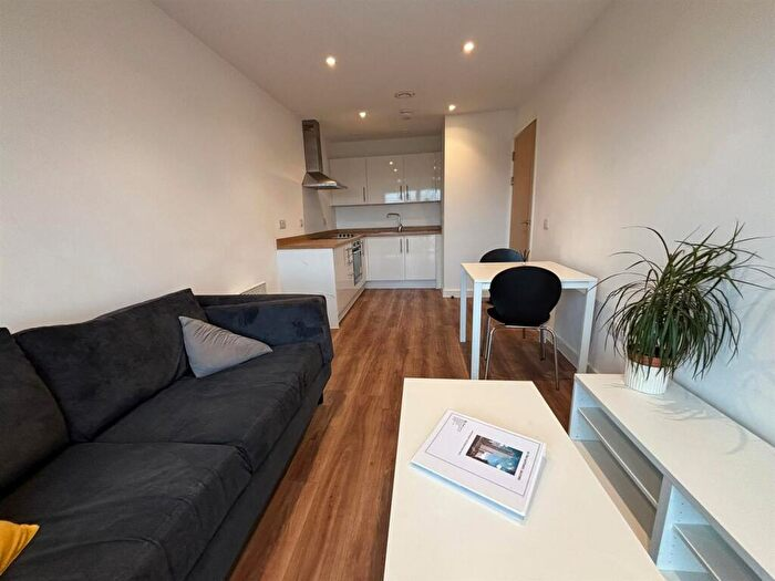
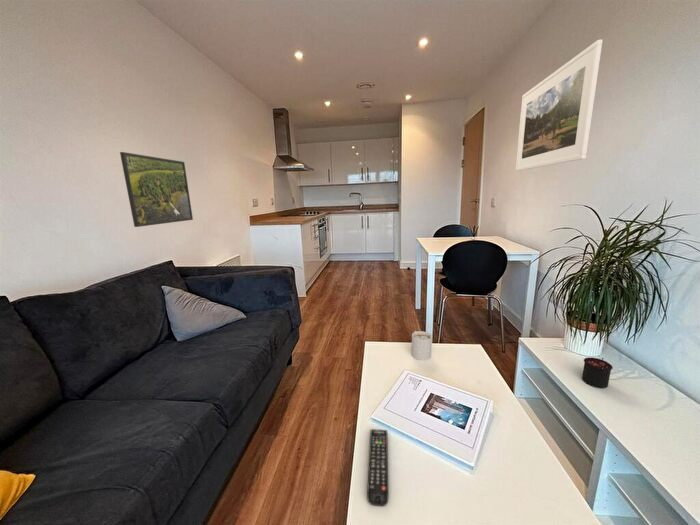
+ mug (419, 343)
+ remote control (378, 460)
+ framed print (161, 191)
+ candle (597, 368)
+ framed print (548, 121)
